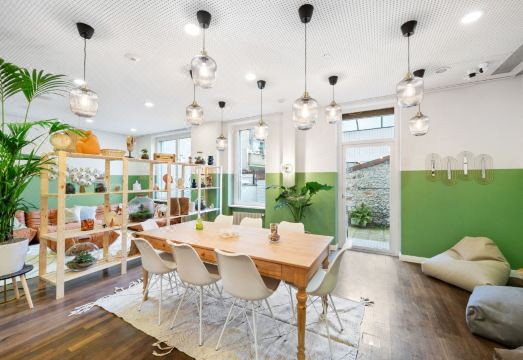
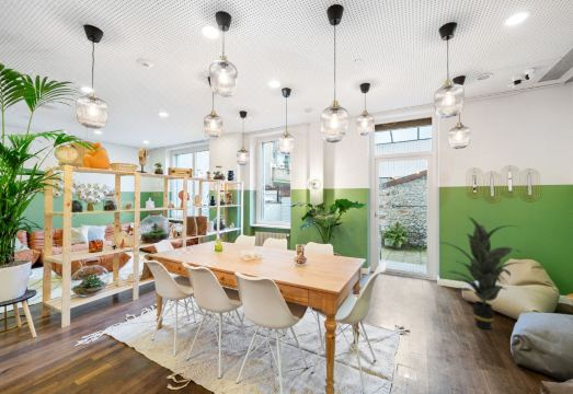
+ indoor plant (480, 270)
